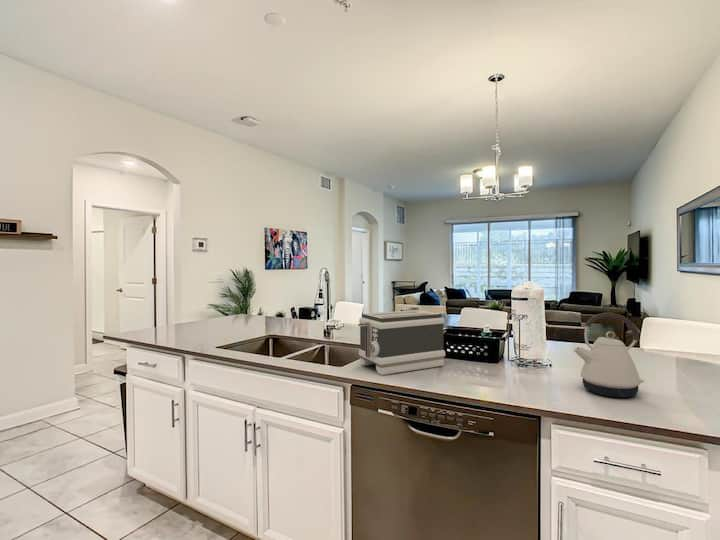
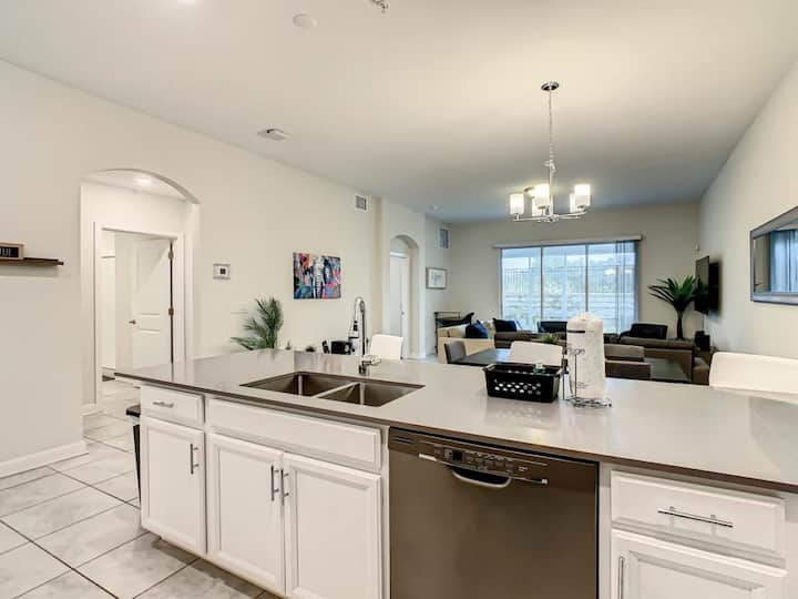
- toaster (397, 340)
- kettle (607, 351)
